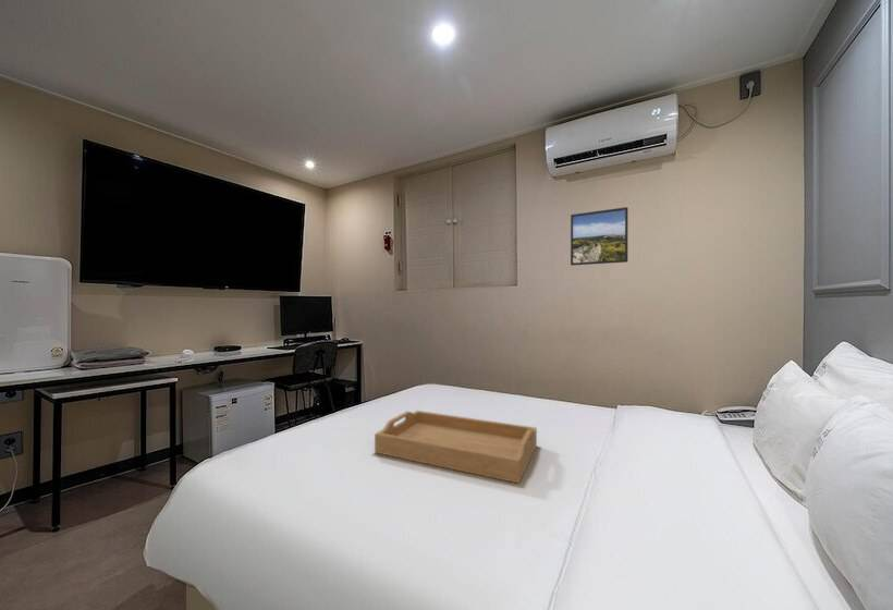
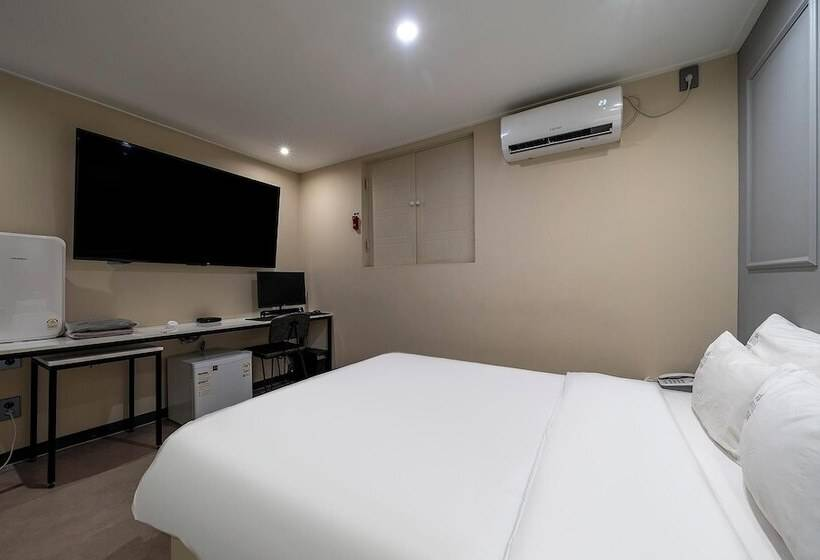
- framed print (598, 237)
- serving tray (457, 437)
